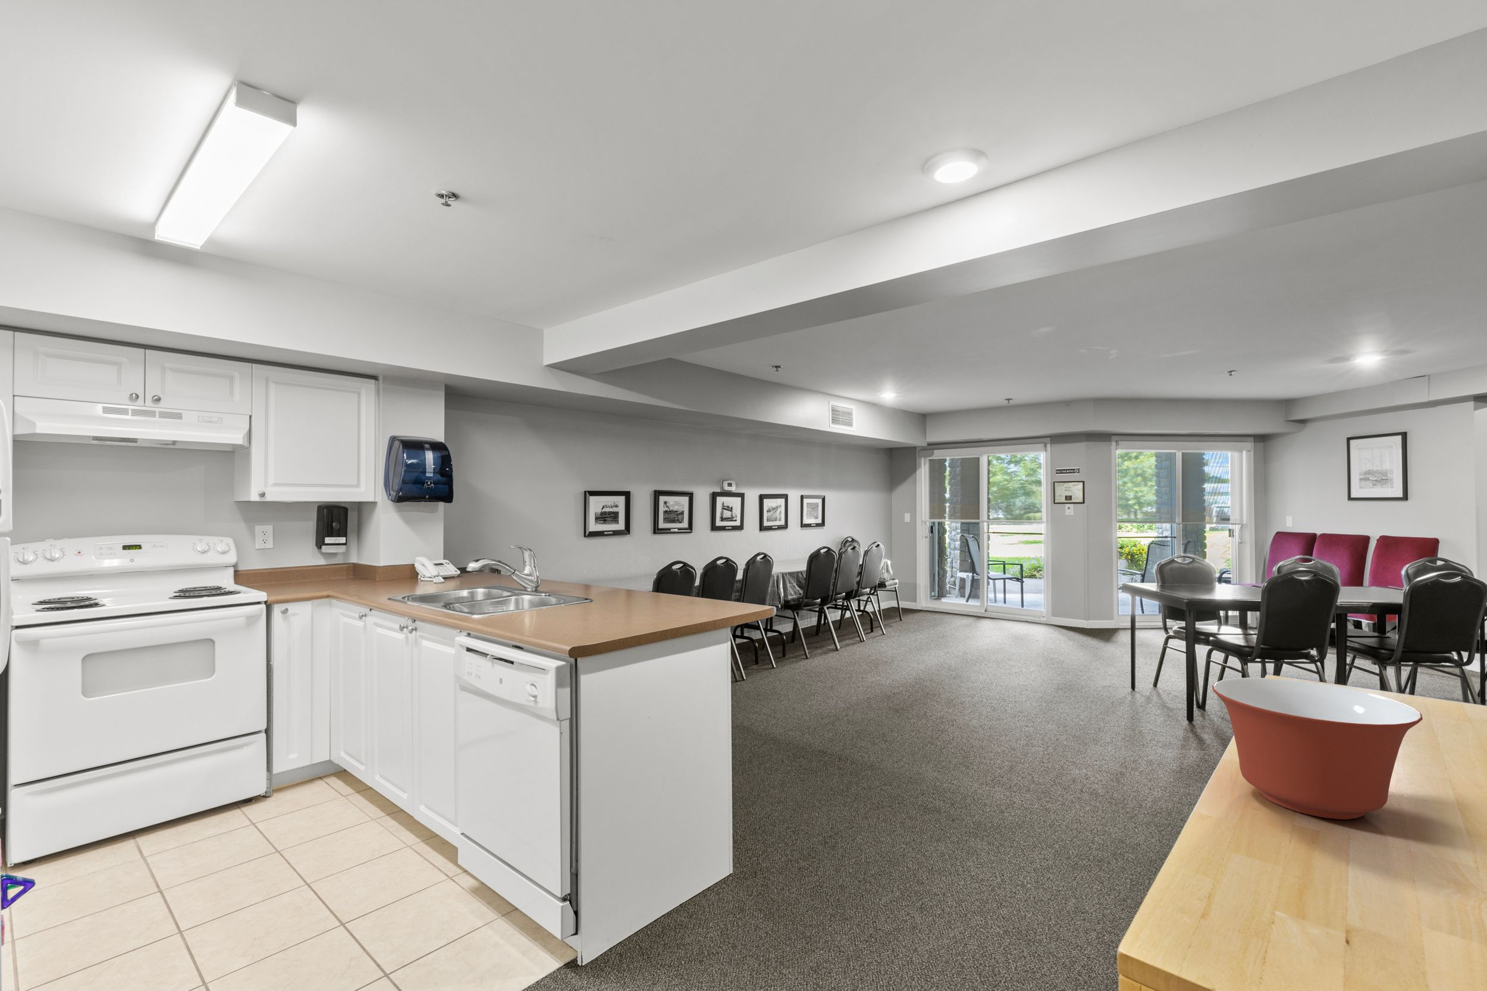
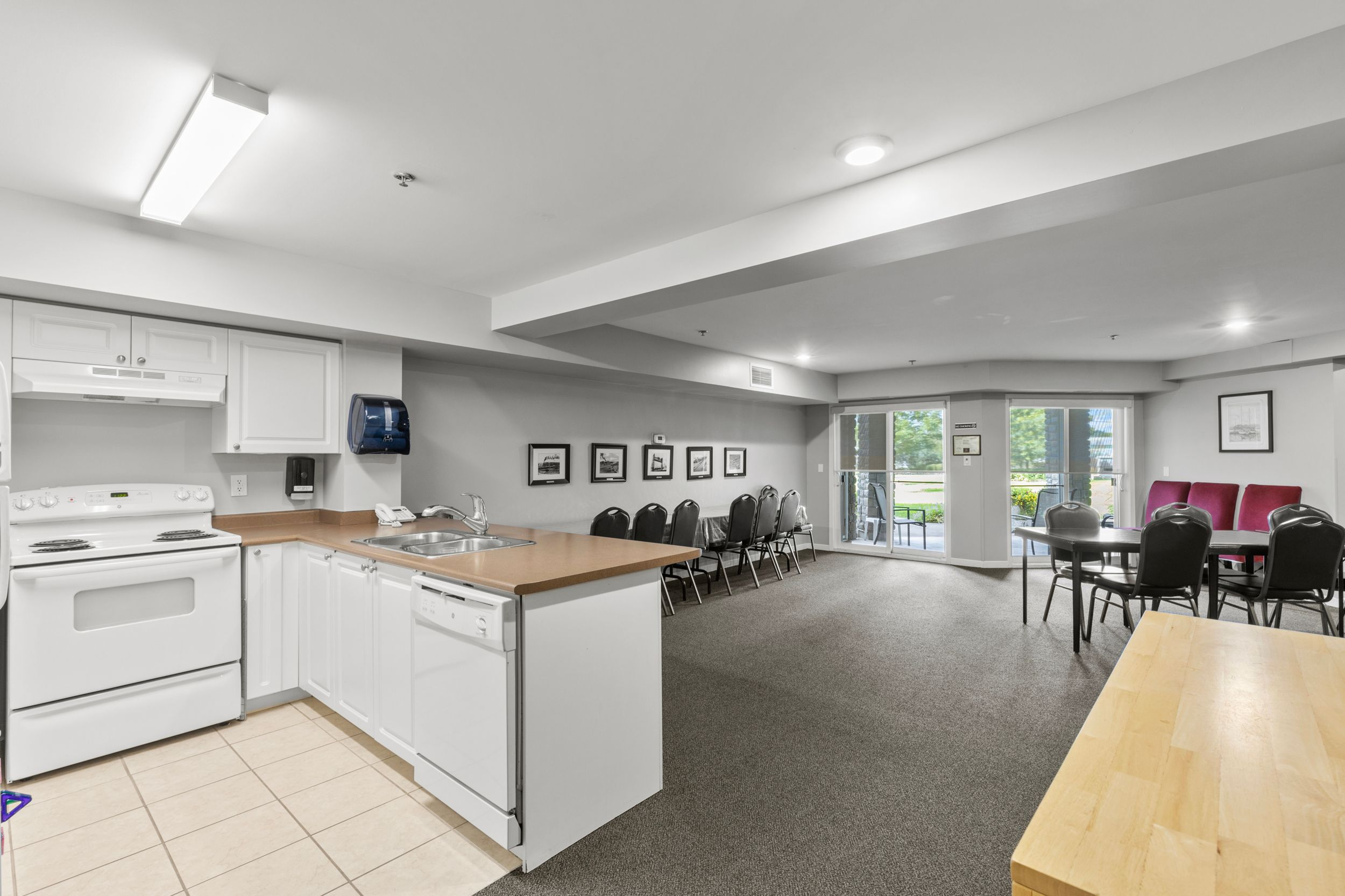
- mixing bowl (1310, 749)
